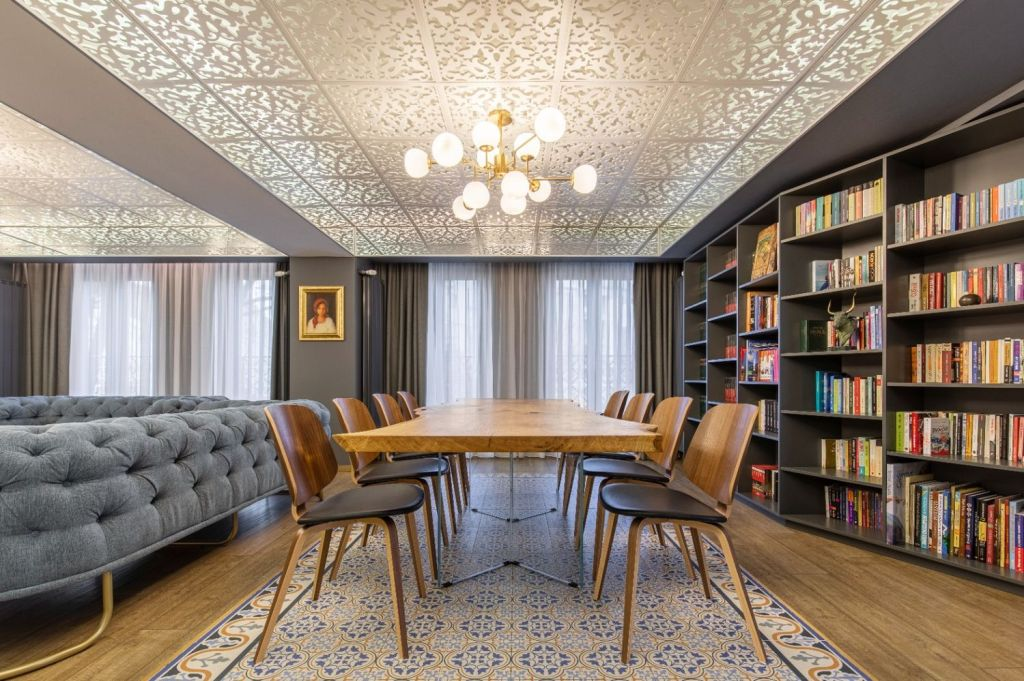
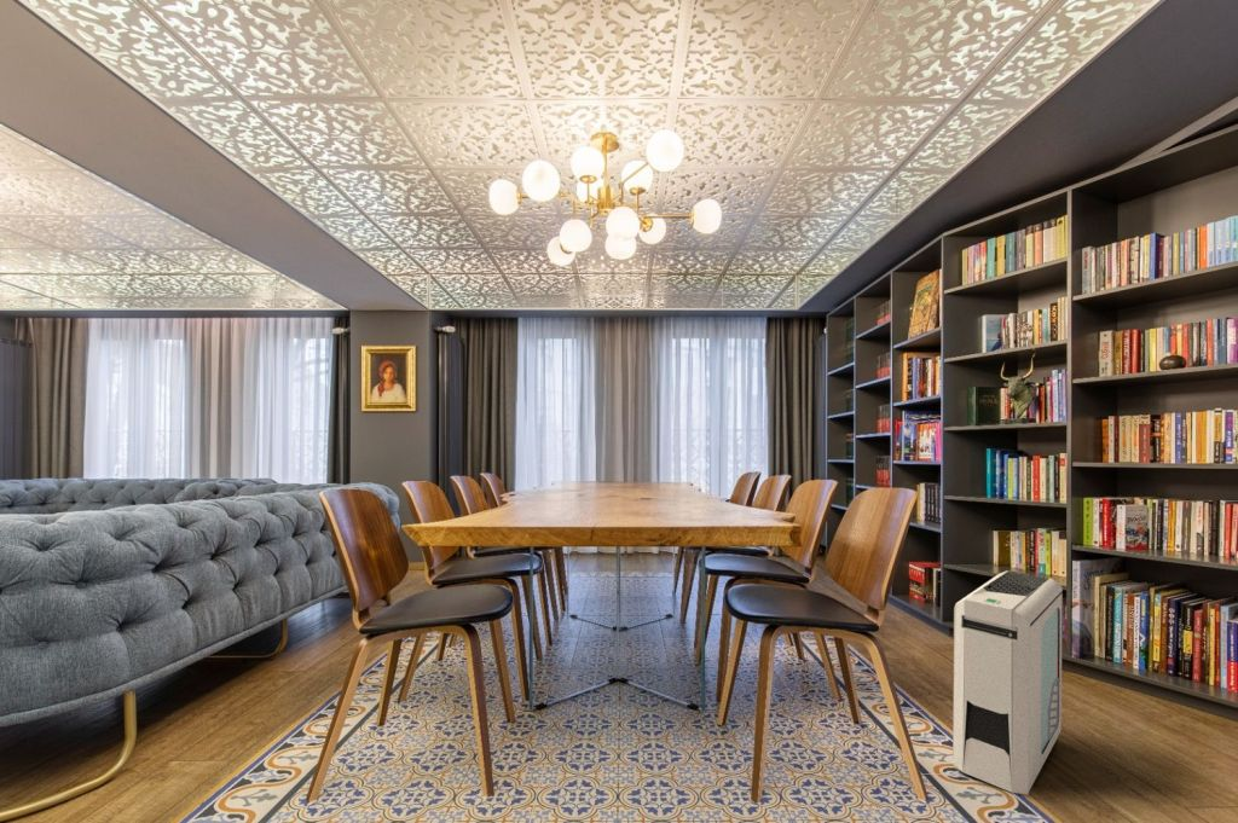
+ air purifier (1010, 668)
